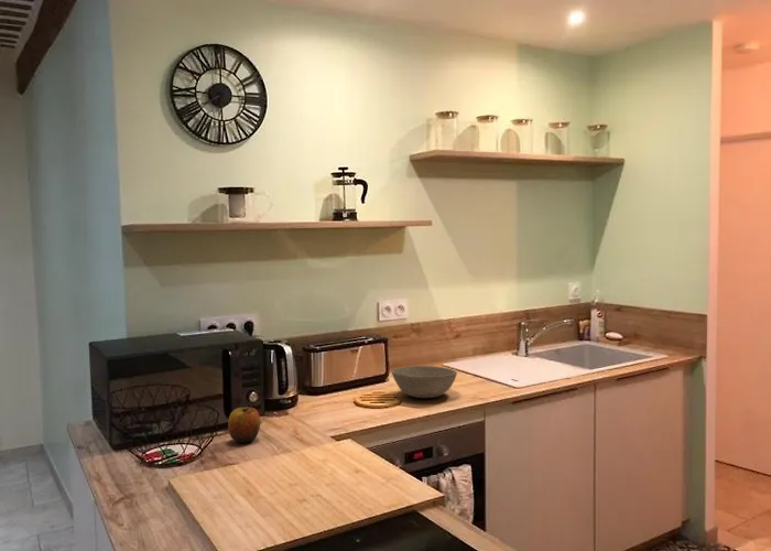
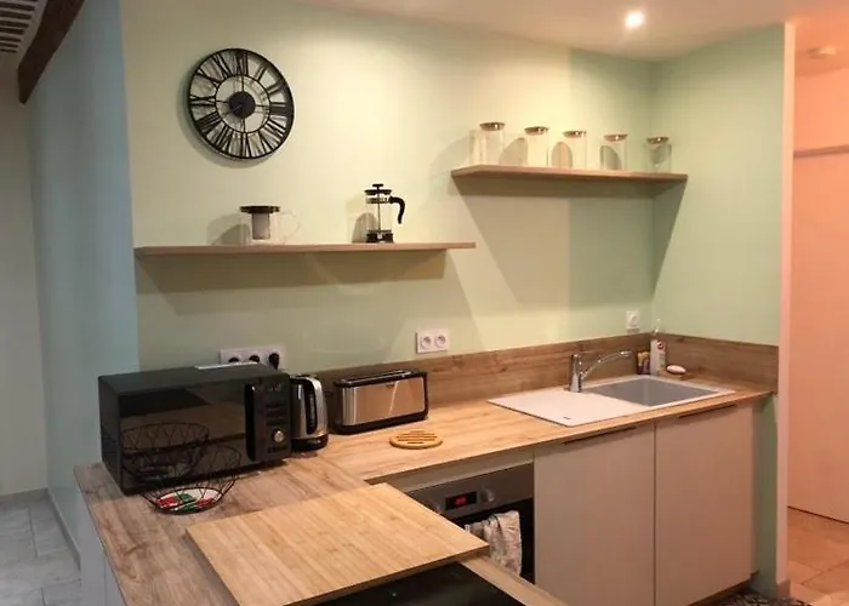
- bowl (424, 382)
- apple (243, 424)
